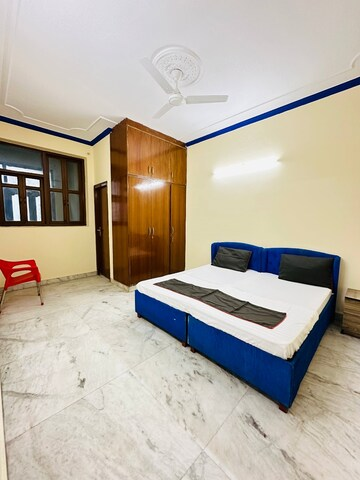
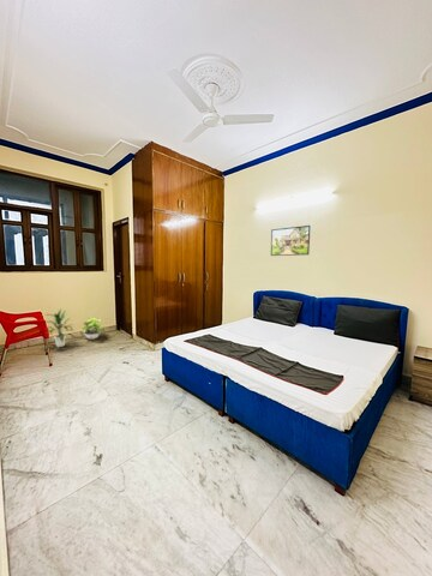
+ potted plant (91, 326)
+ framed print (289, 241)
+ indoor plant (59, 328)
